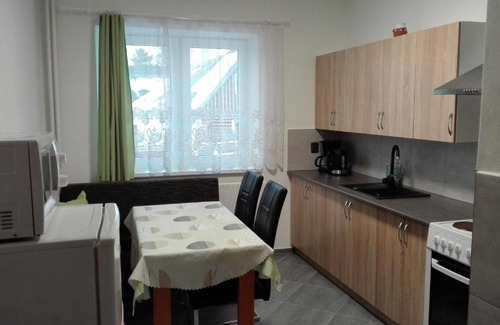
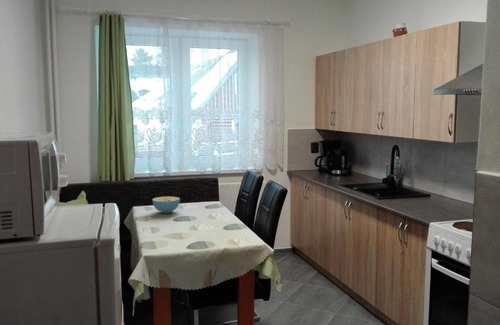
+ cereal bowl (166, 205)
